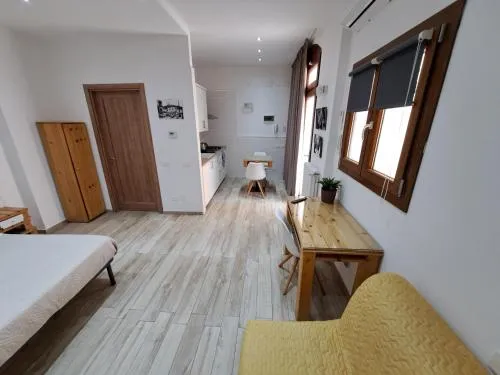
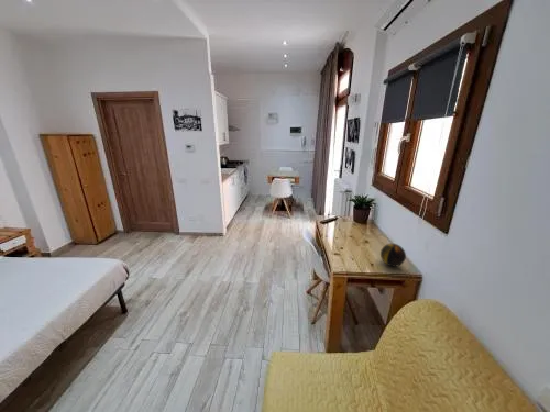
+ decorative orb (393, 254)
